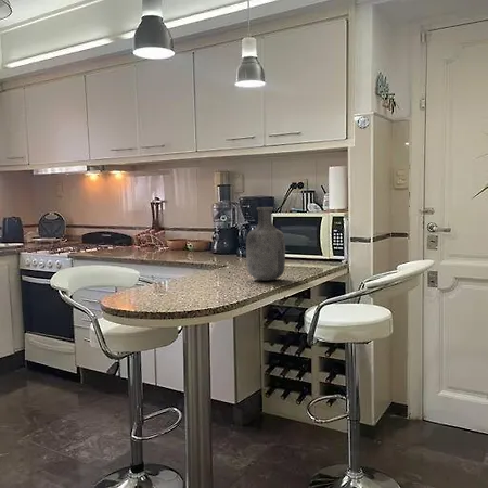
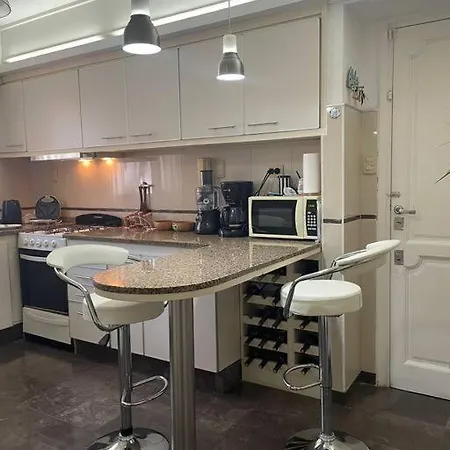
- vase (265, 243)
